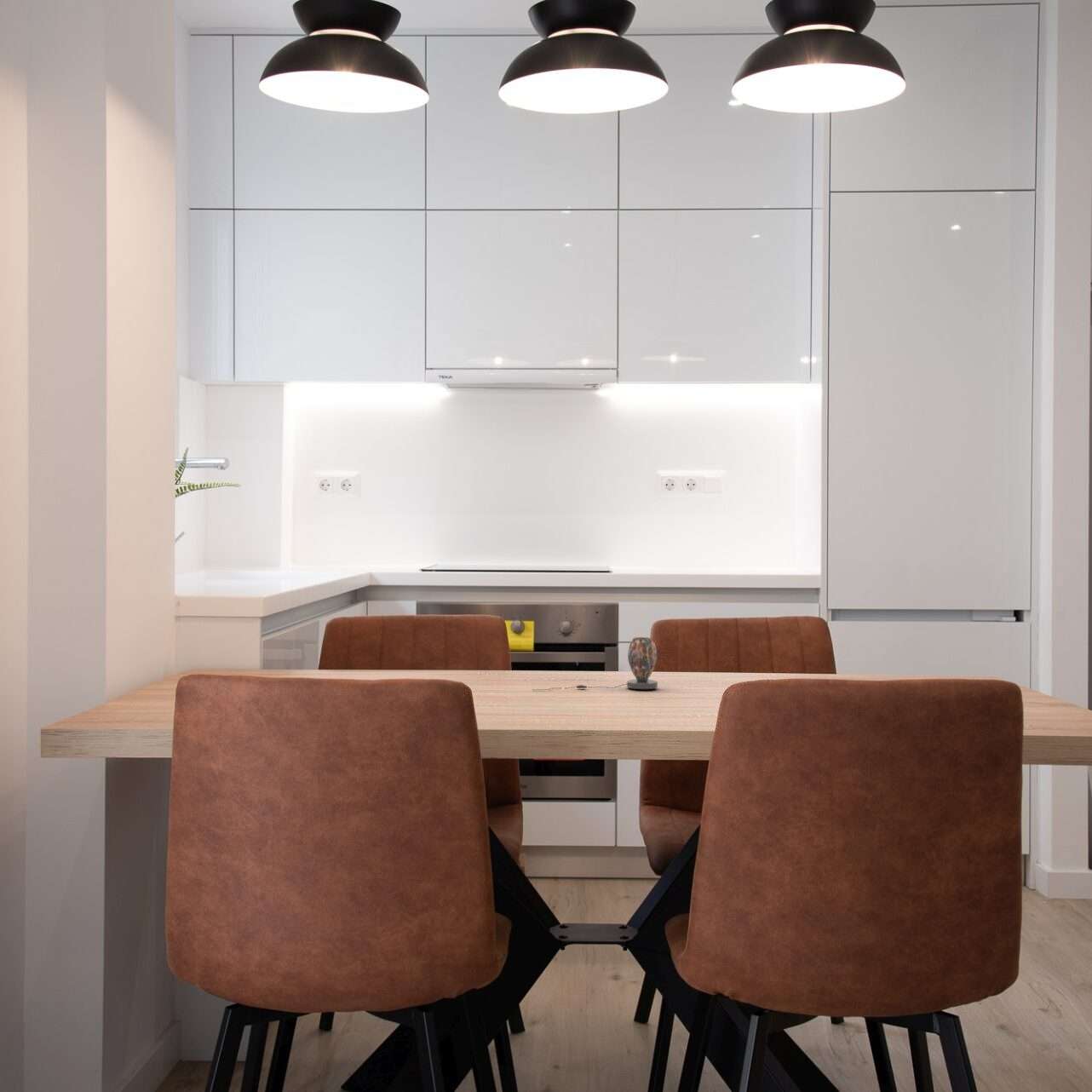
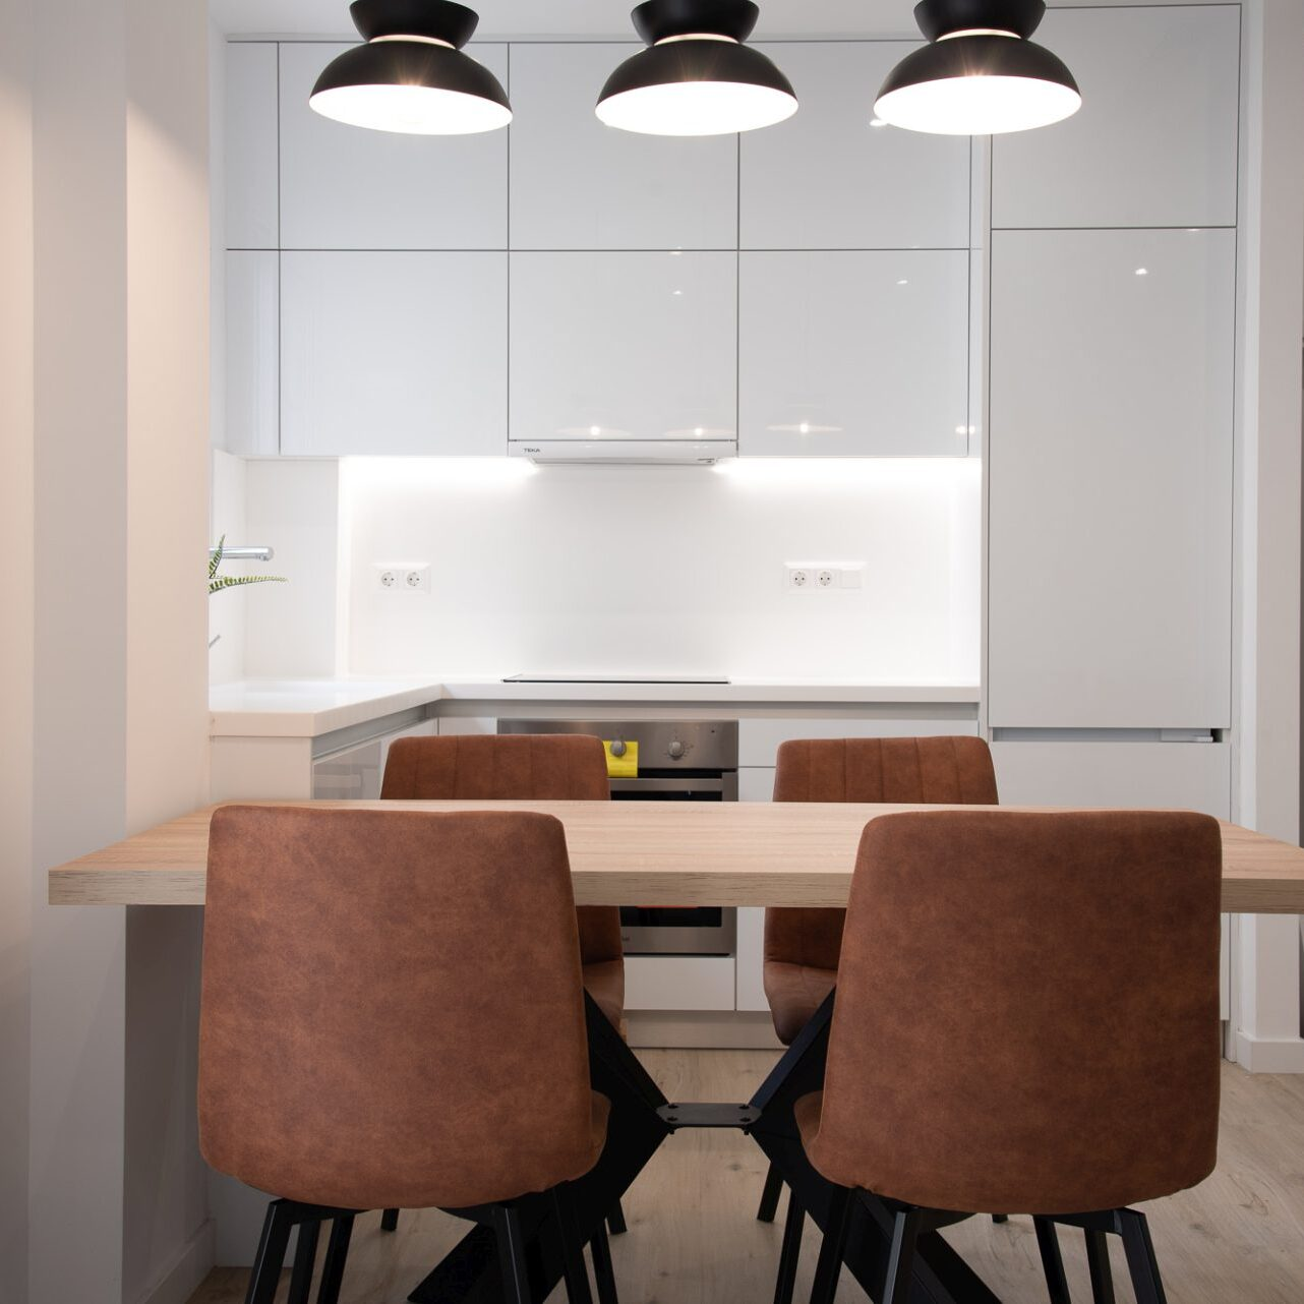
- decorative vase (597, 687)
